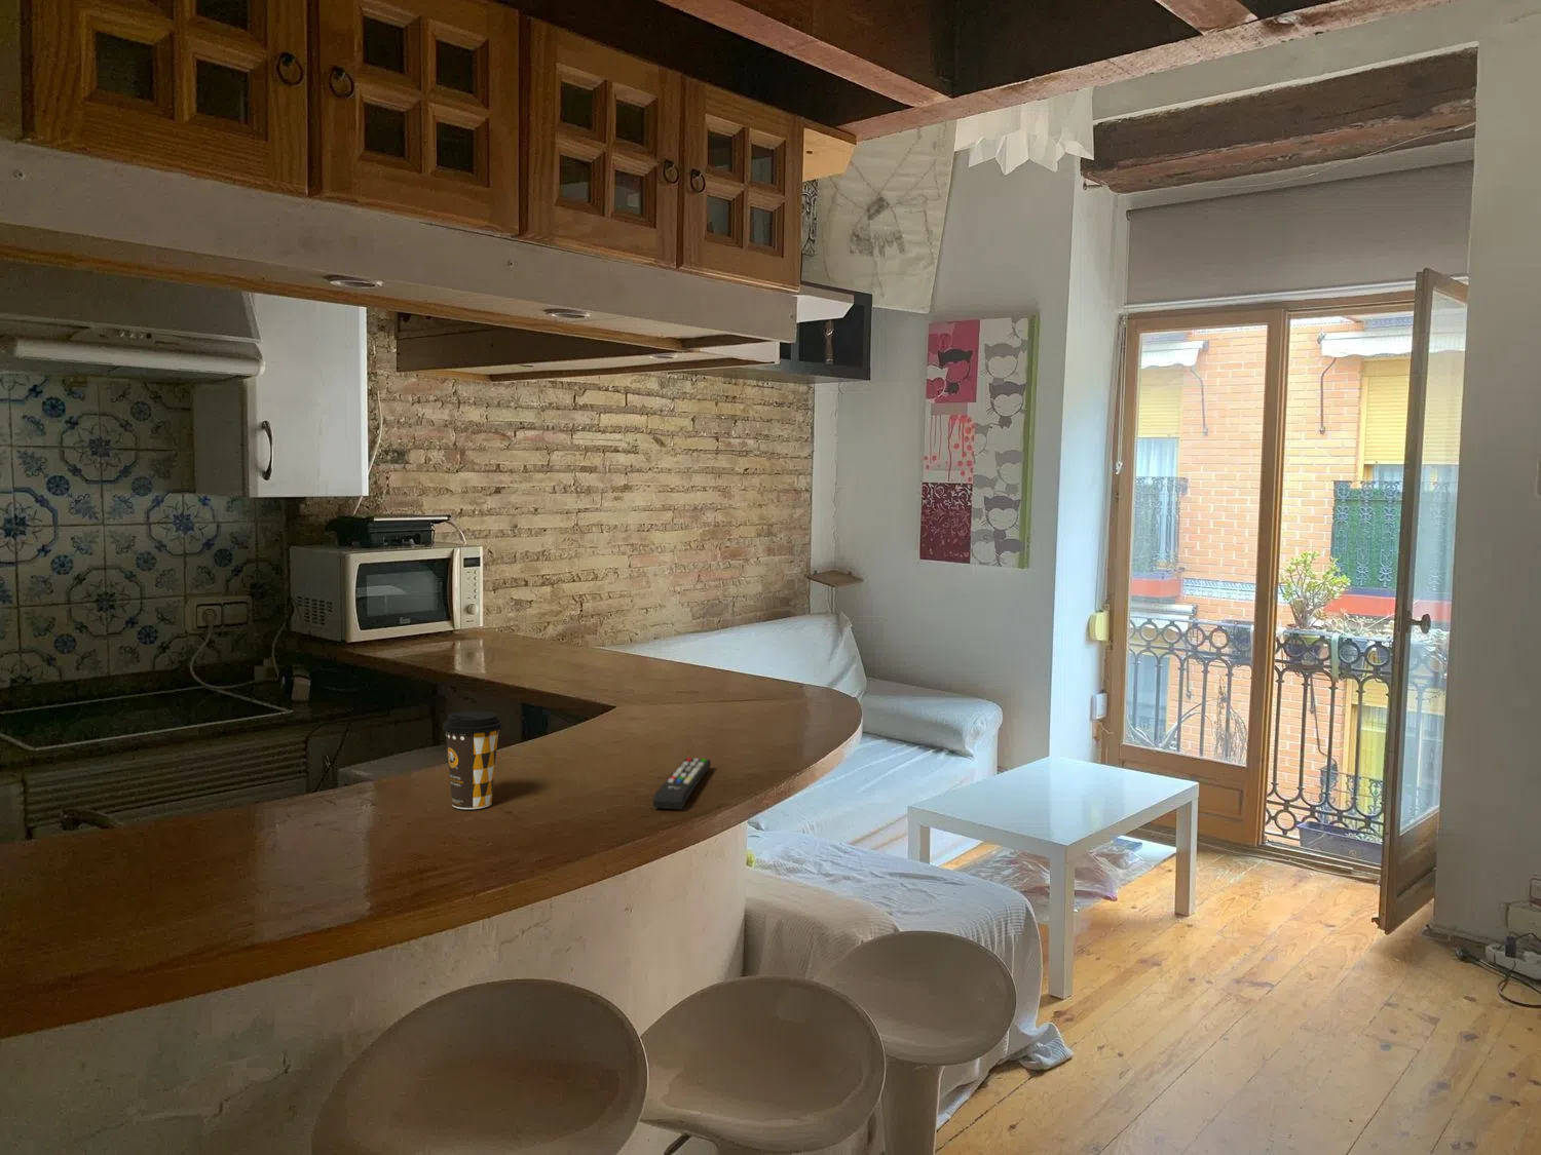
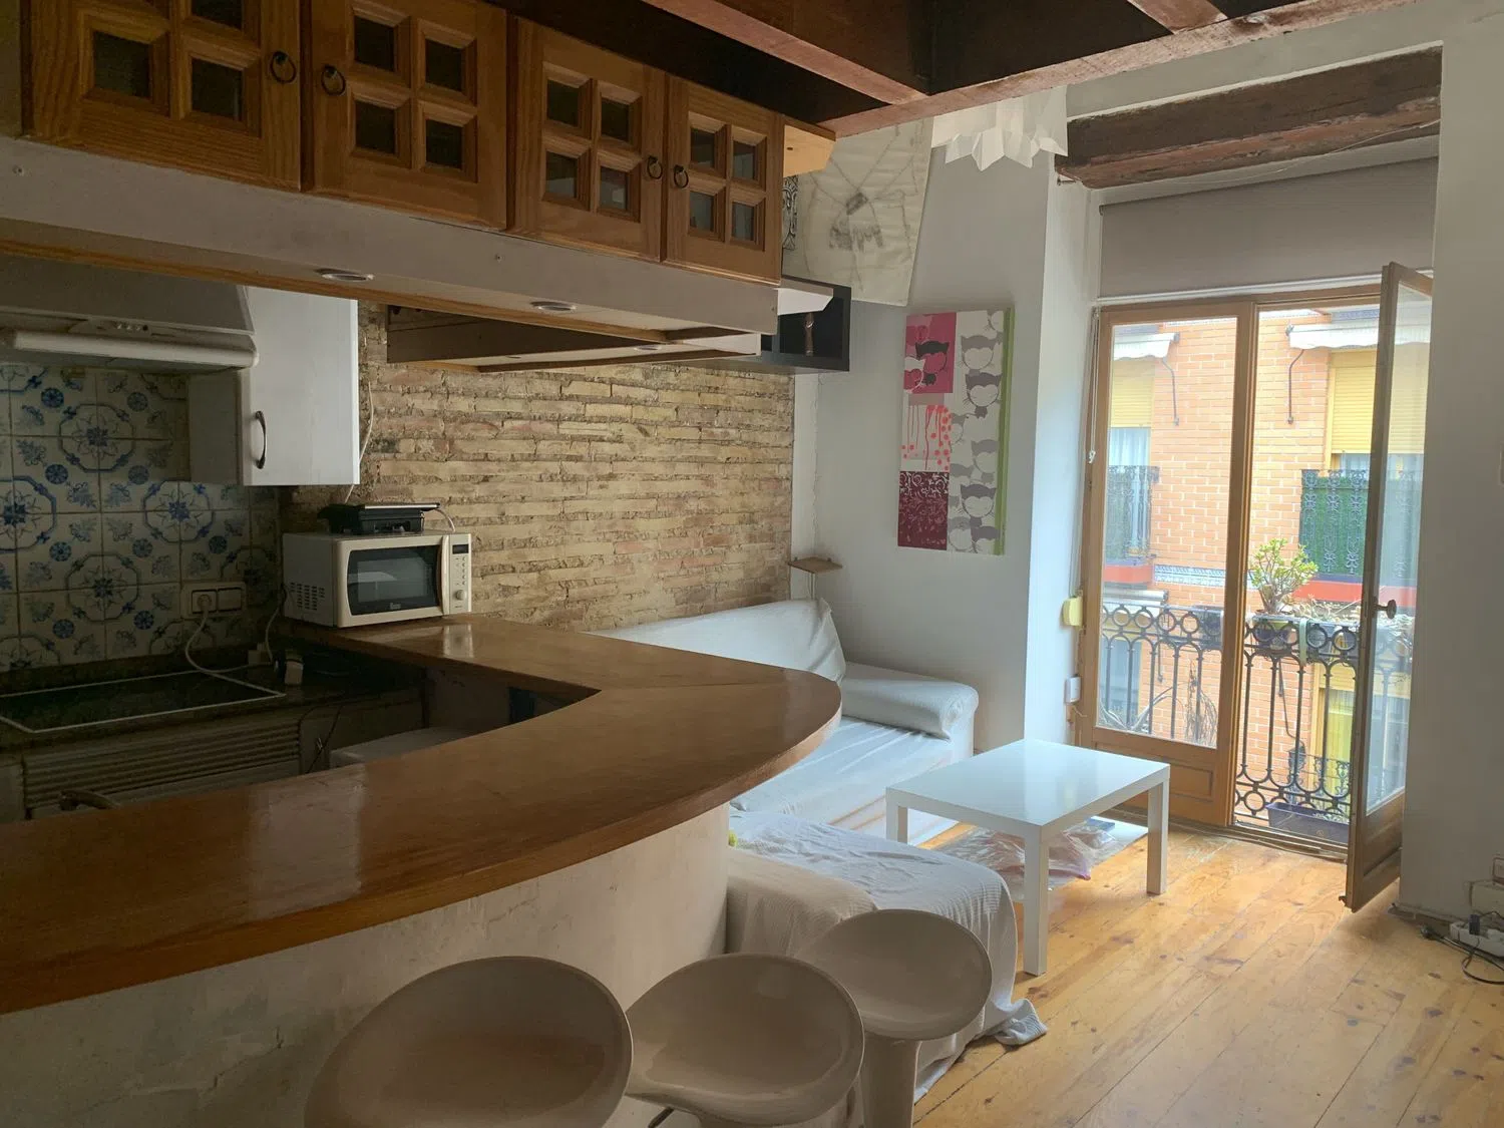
- coffee cup (472, 759)
- remote control (683, 780)
